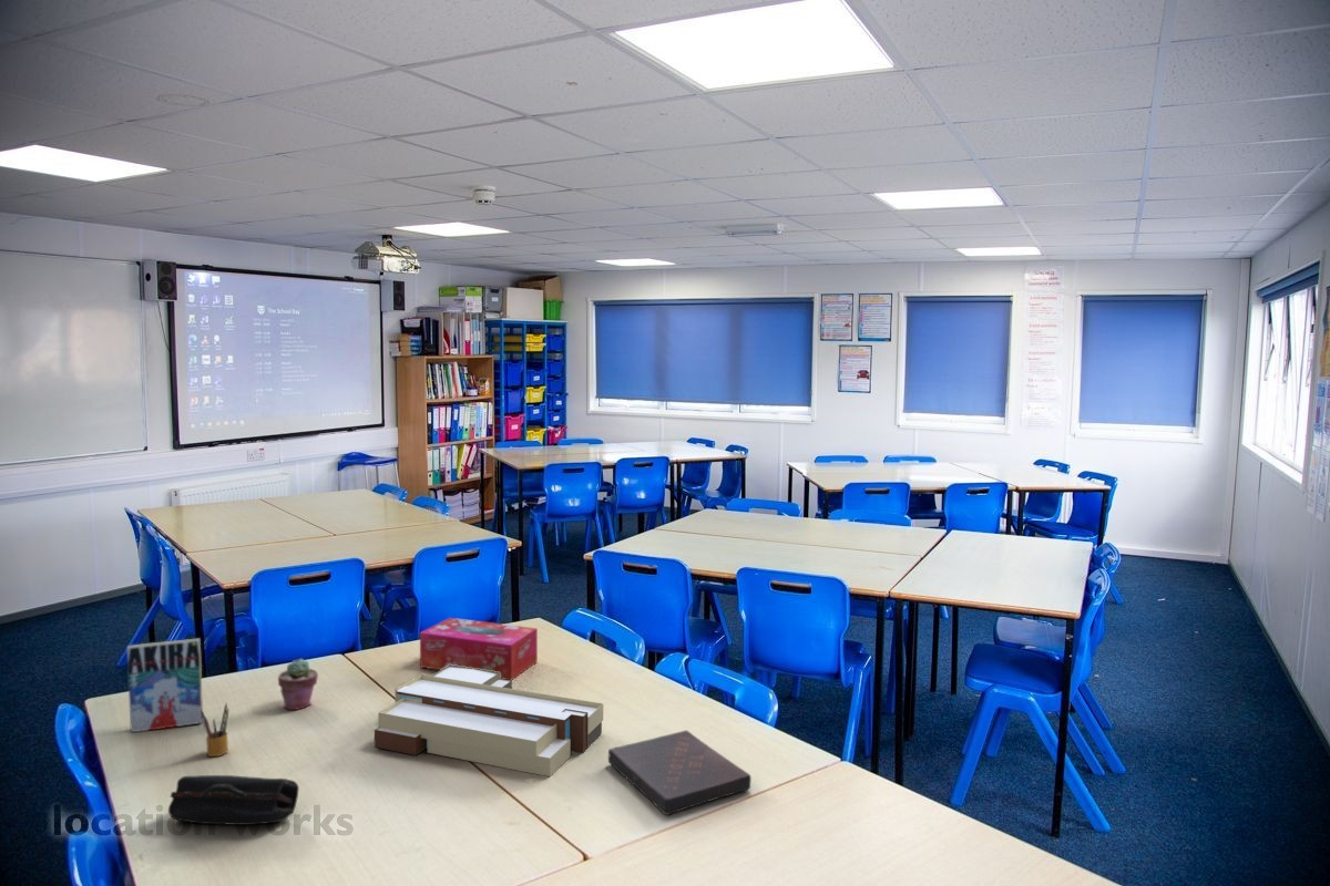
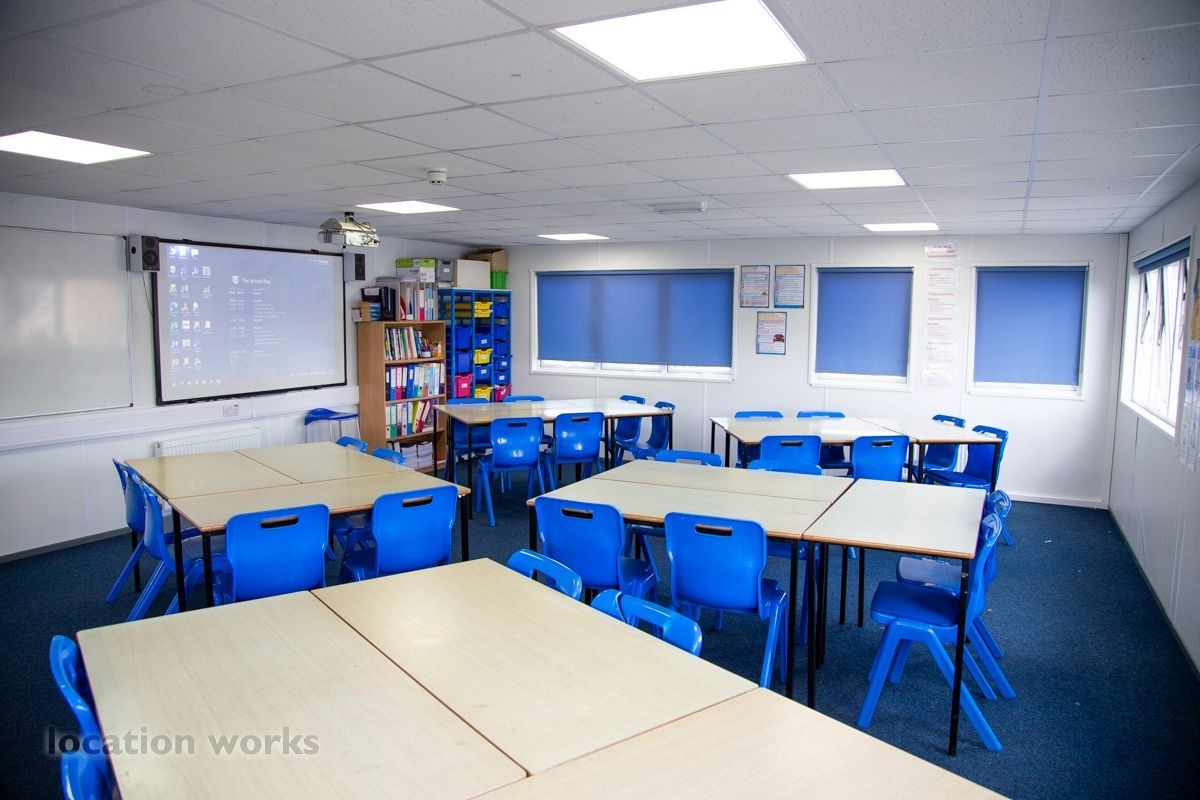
- pencil case (232, 795)
- potted succulent (297, 682)
- architectural model (494, 710)
- pencil box (215, 729)
- book (165, 683)
- book (677, 769)
- tissue box (479, 647)
